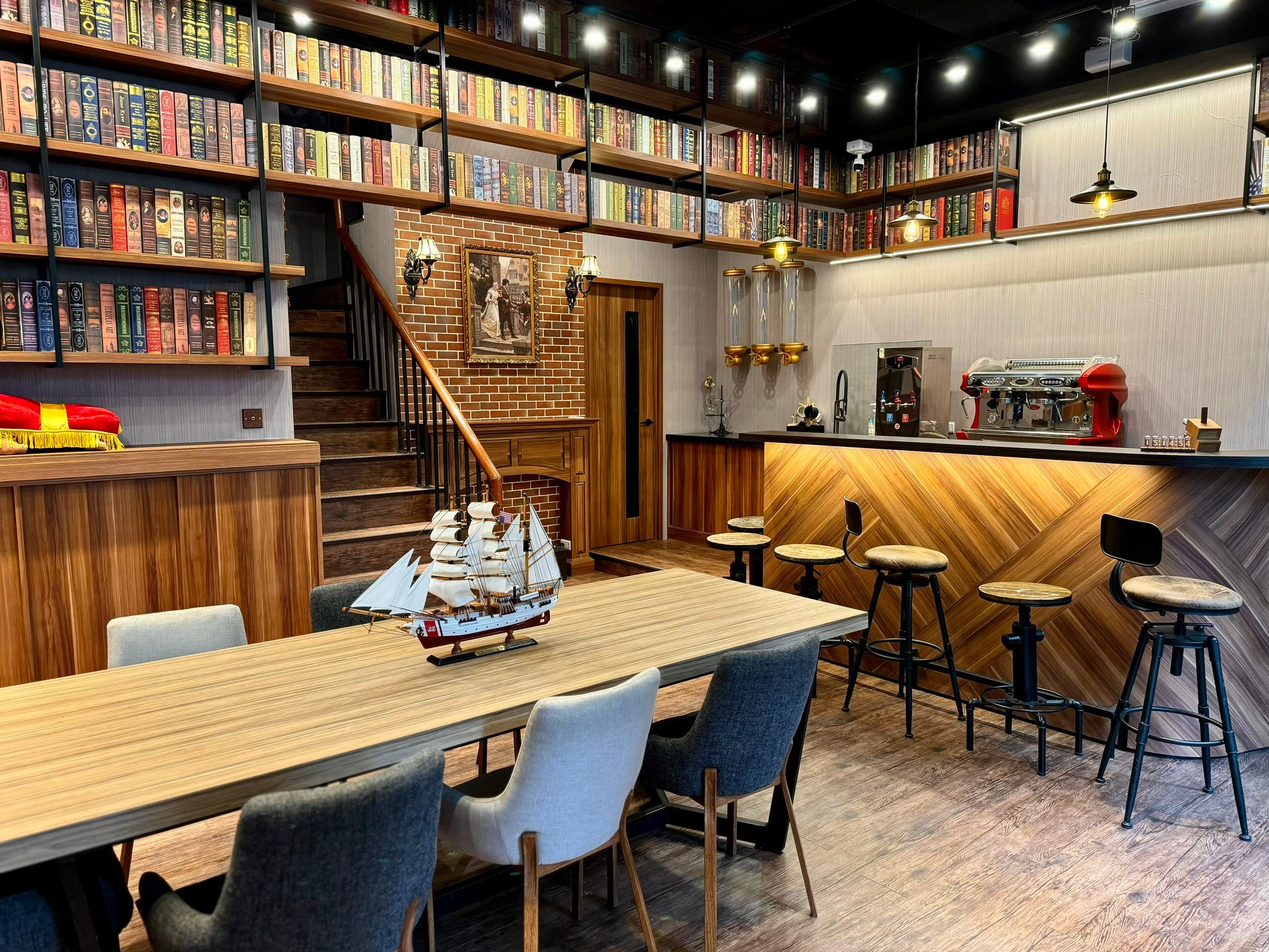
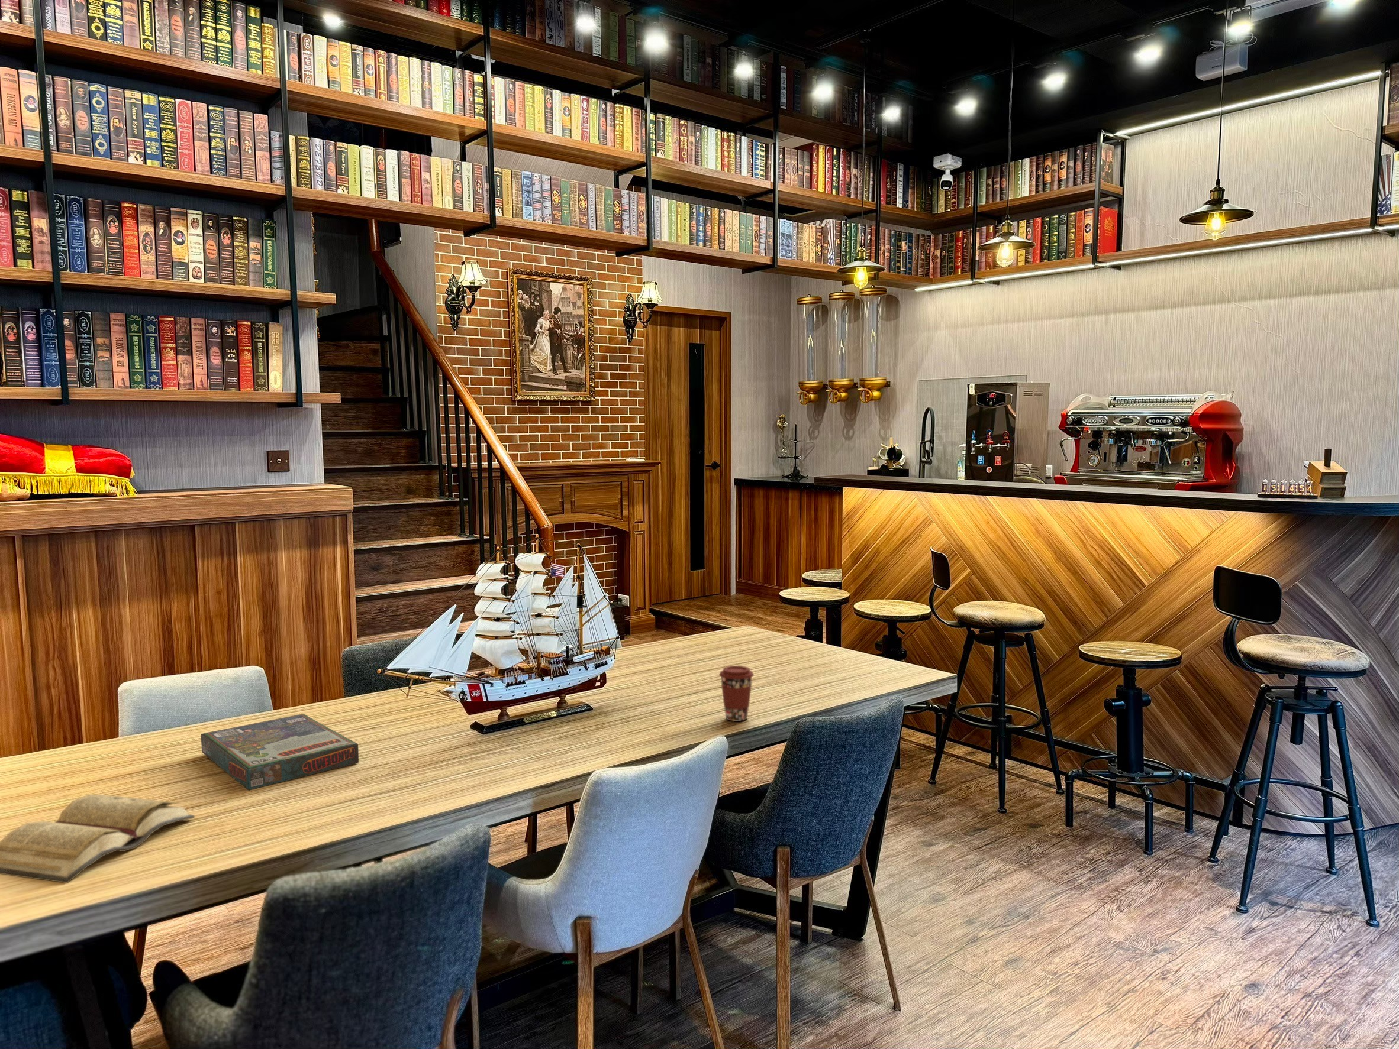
+ board game (278, 748)
+ coffee cup (736, 693)
+ diary (93, 828)
